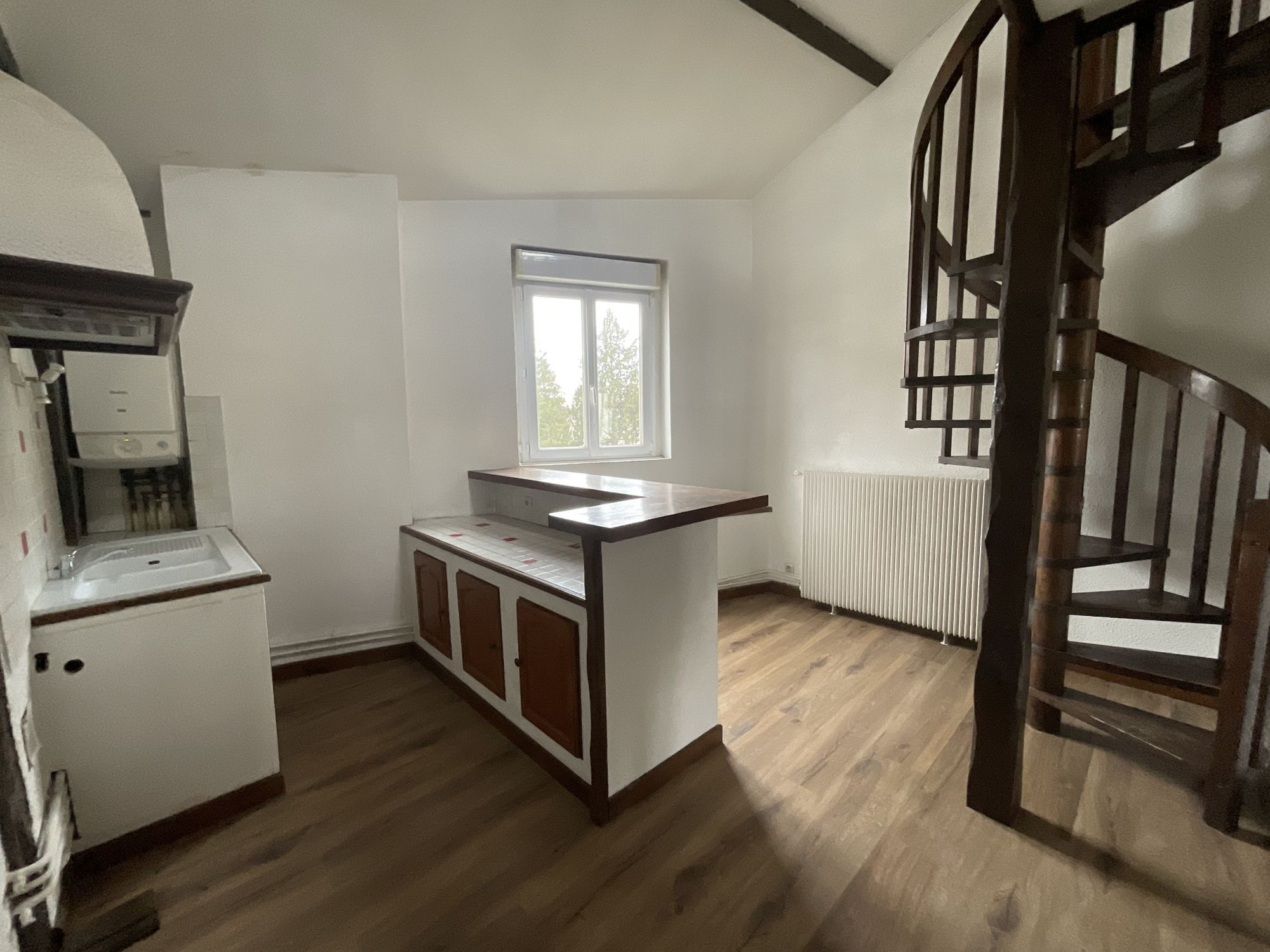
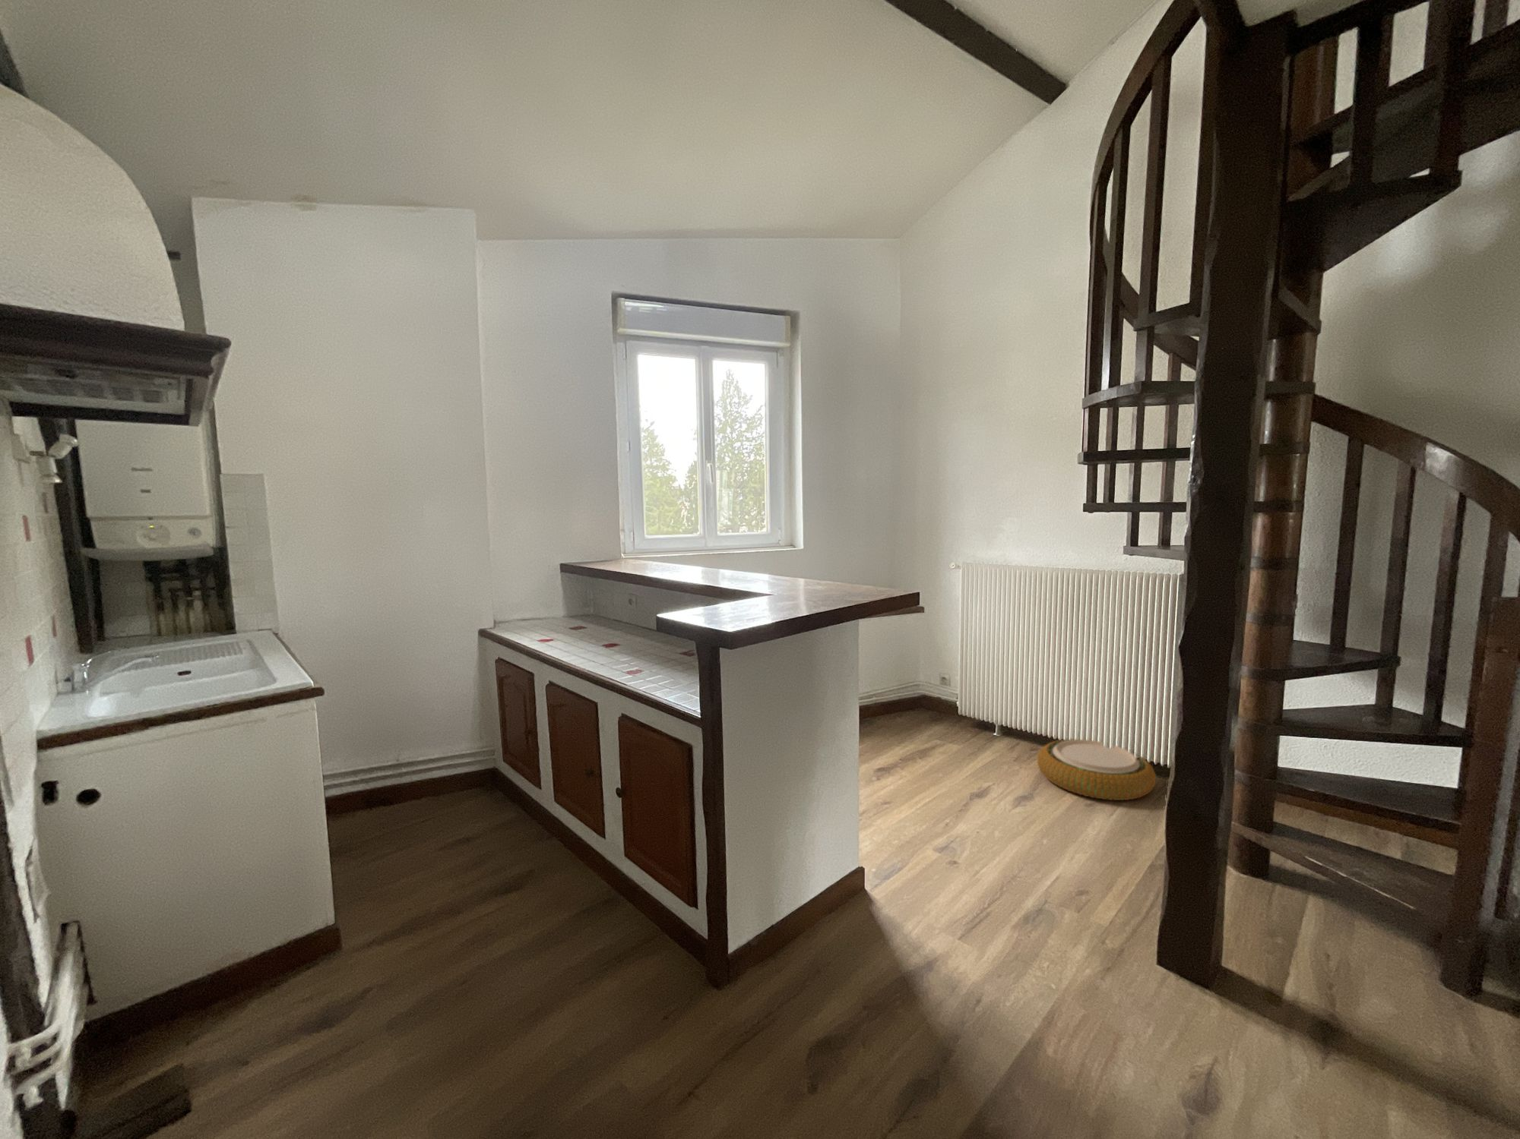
+ woven basket (1094, 766)
